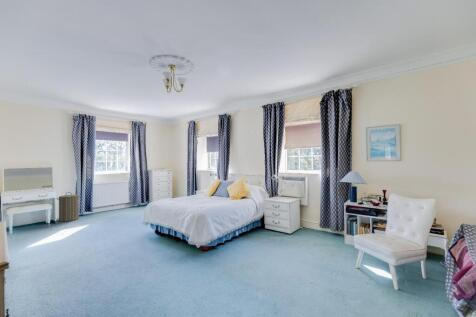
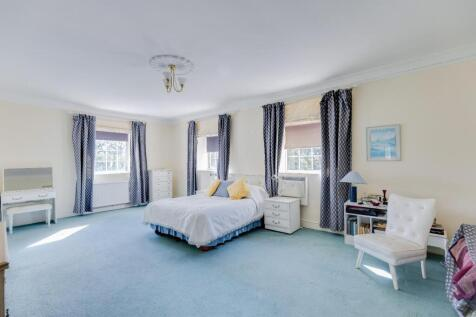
- laundry hamper (68, 205)
